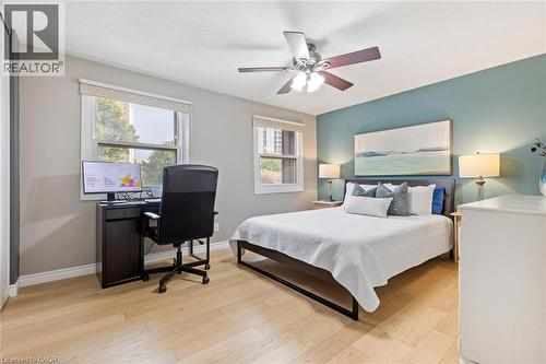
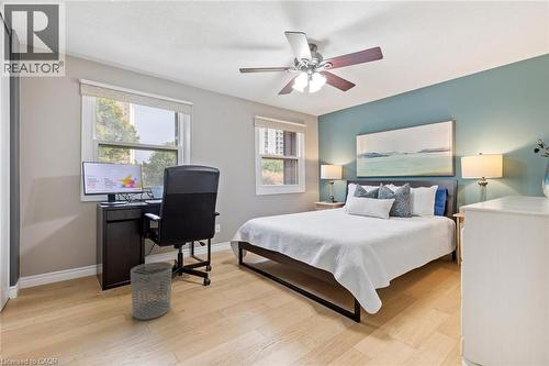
+ waste bin (152, 288)
